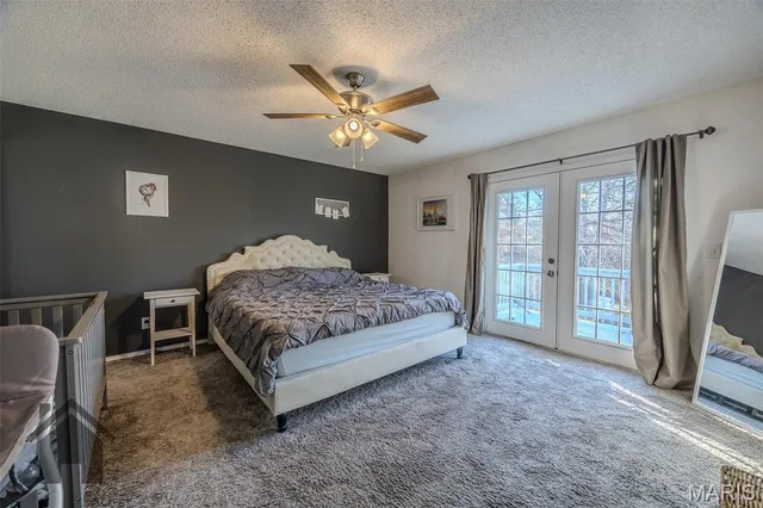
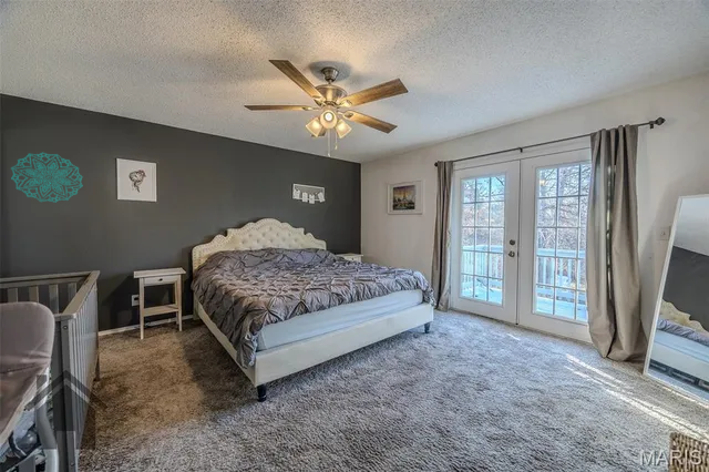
+ wall decoration (50, 177)
